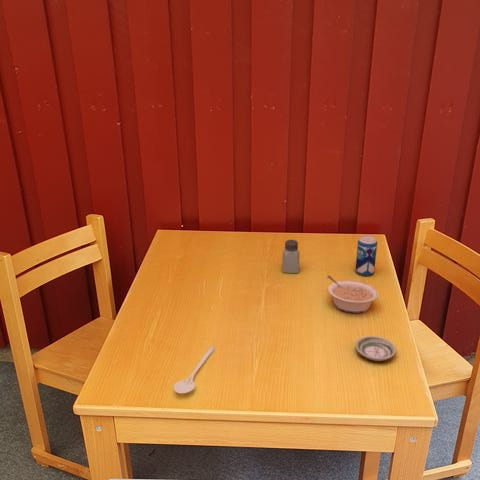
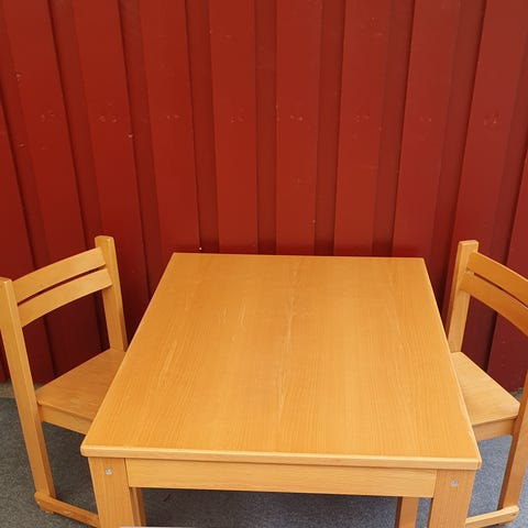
- saucer (375, 350)
- saltshaker (291, 256)
- stirrer (197, 368)
- beverage can (366, 255)
- legume (350, 296)
